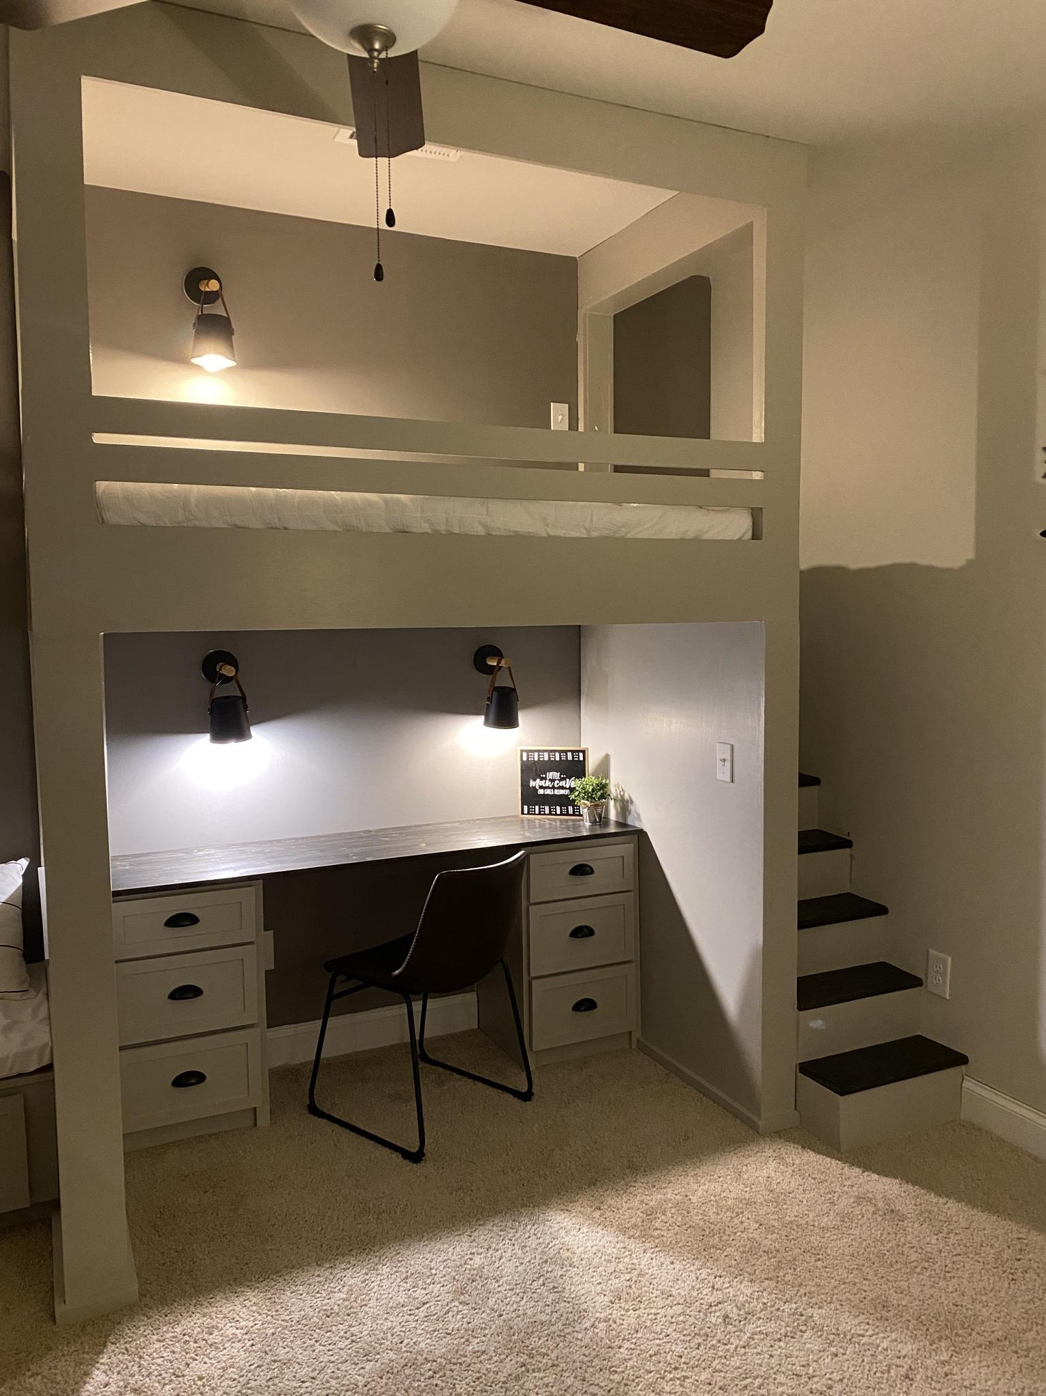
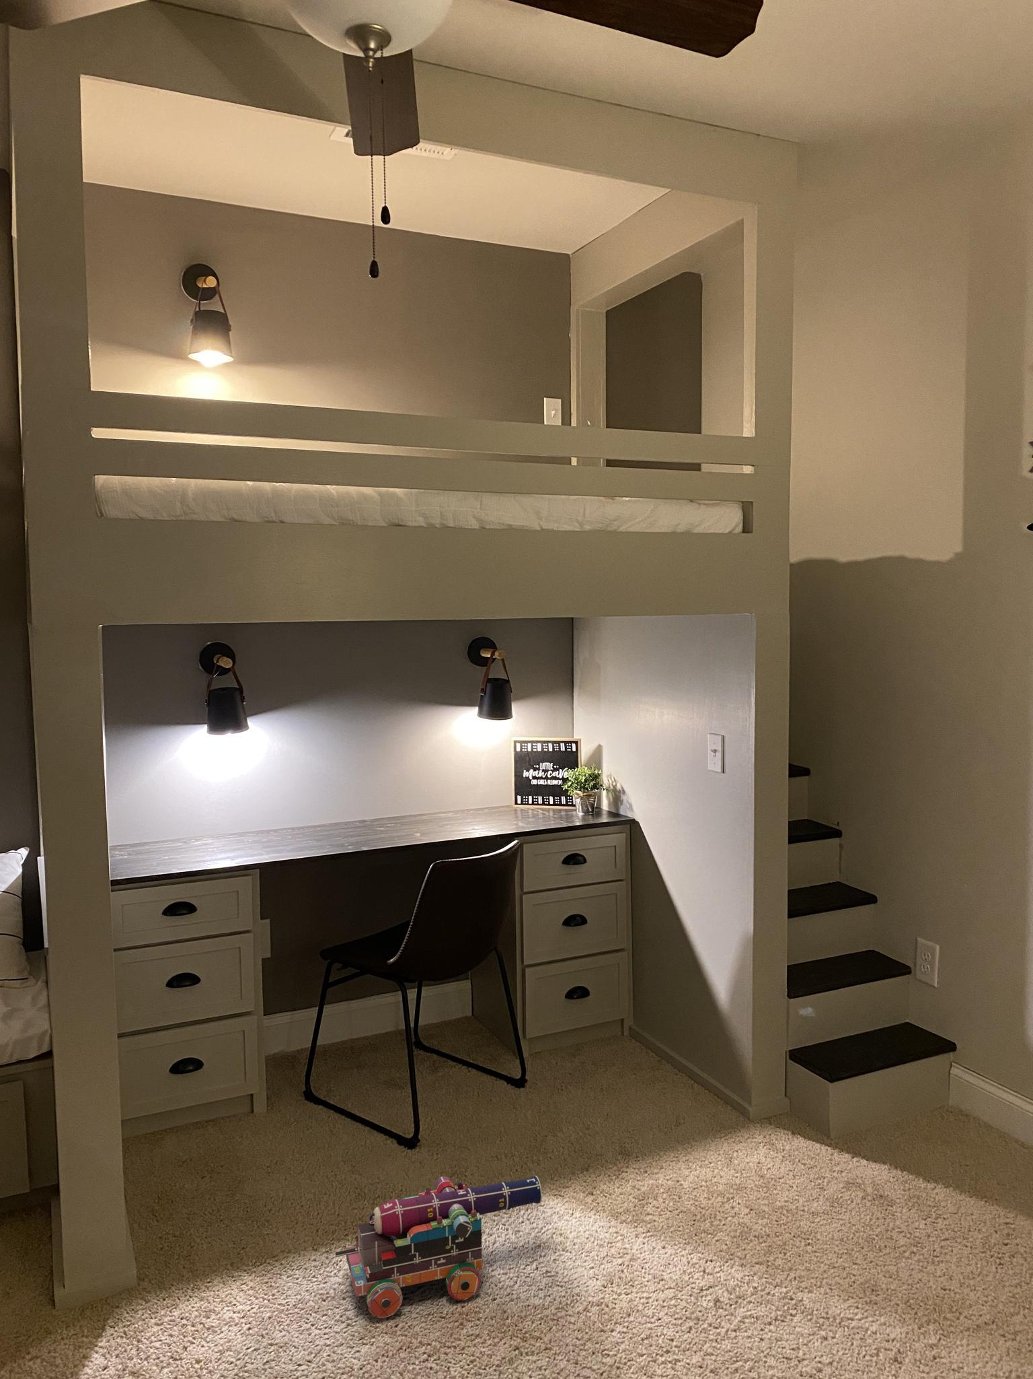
+ toy cannon (439, 1235)
